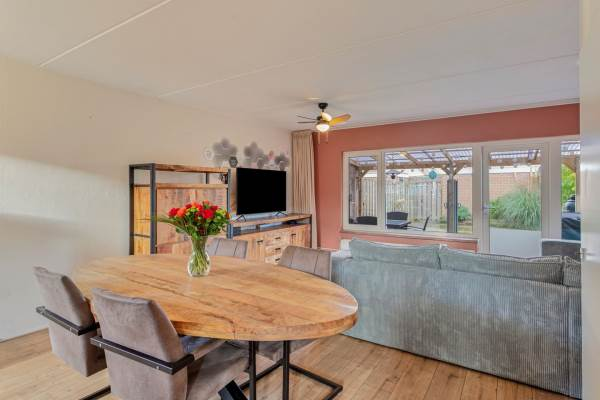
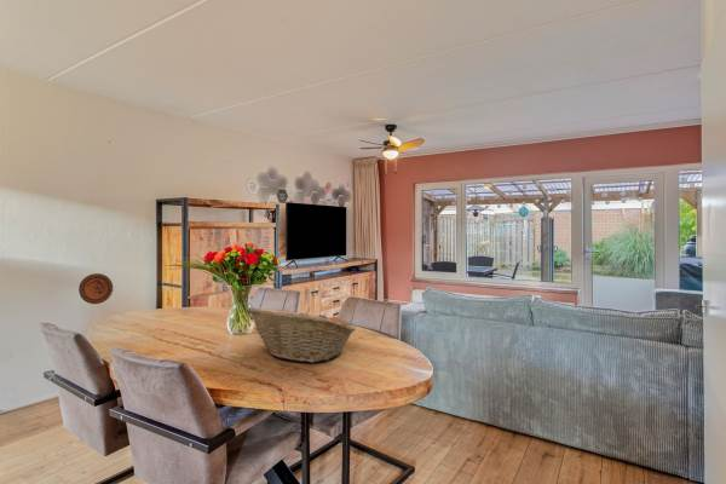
+ fruit basket (300, 328)
+ decorative plate (96, 288)
